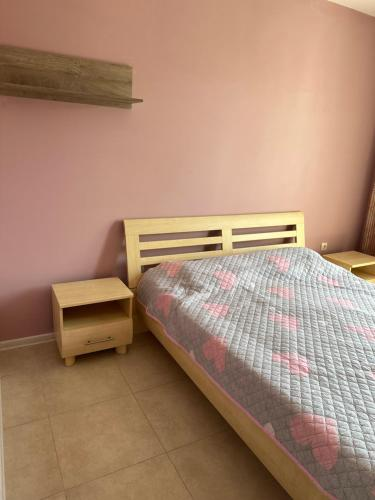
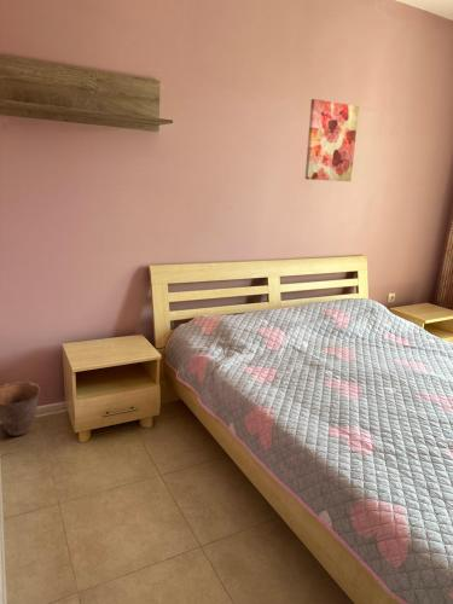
+ wall art (331, 141)
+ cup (17, 411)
